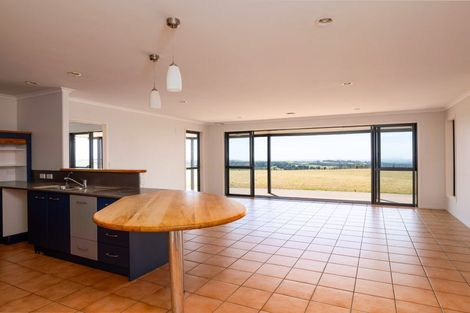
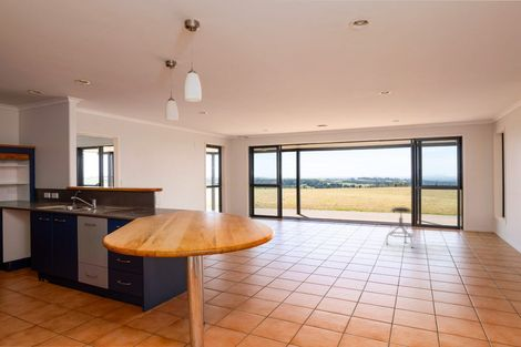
+ stool (399, 225)
